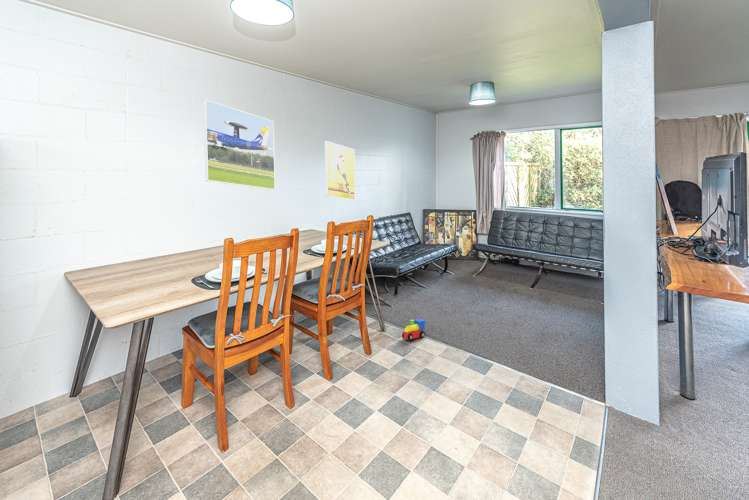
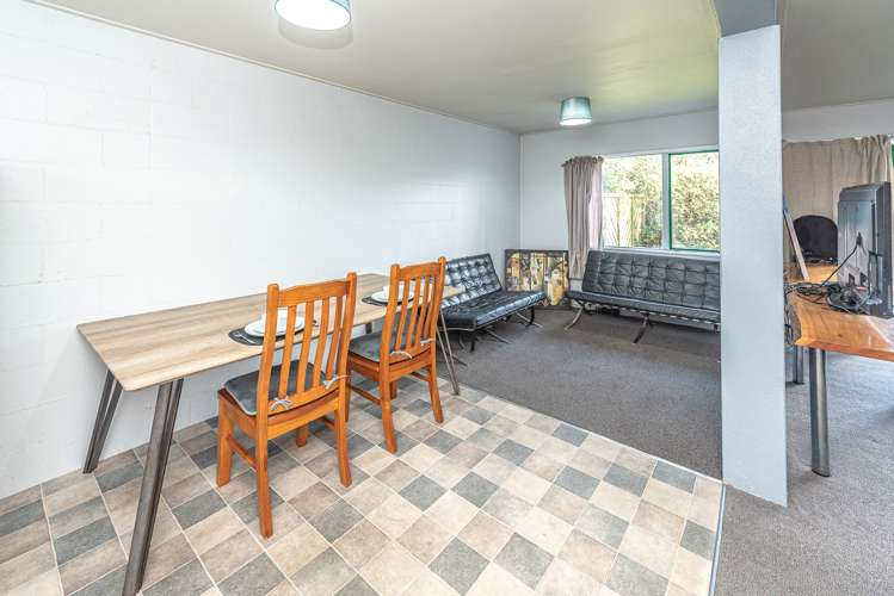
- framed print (242, 148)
- toy train (414, 329)
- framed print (340, 171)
